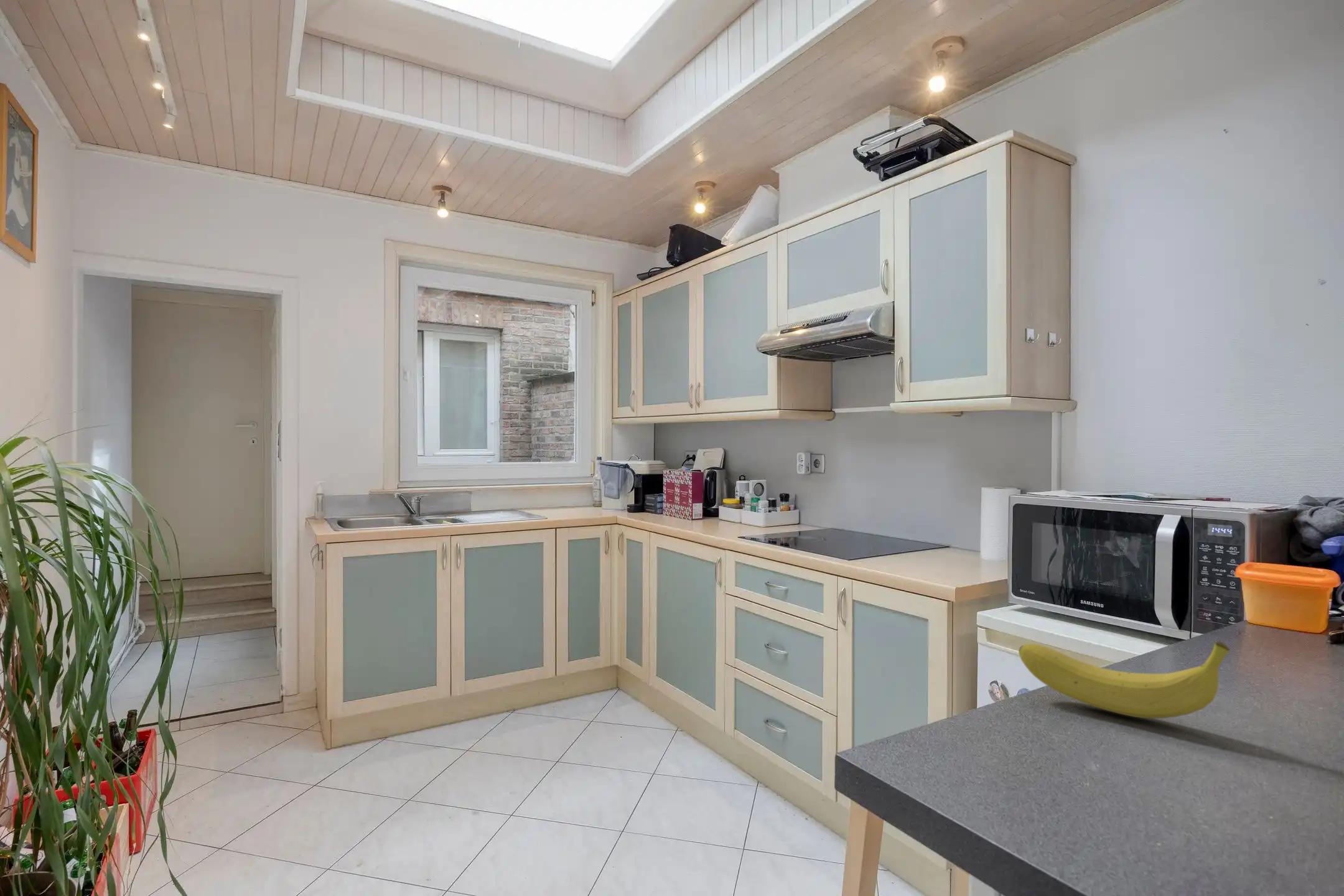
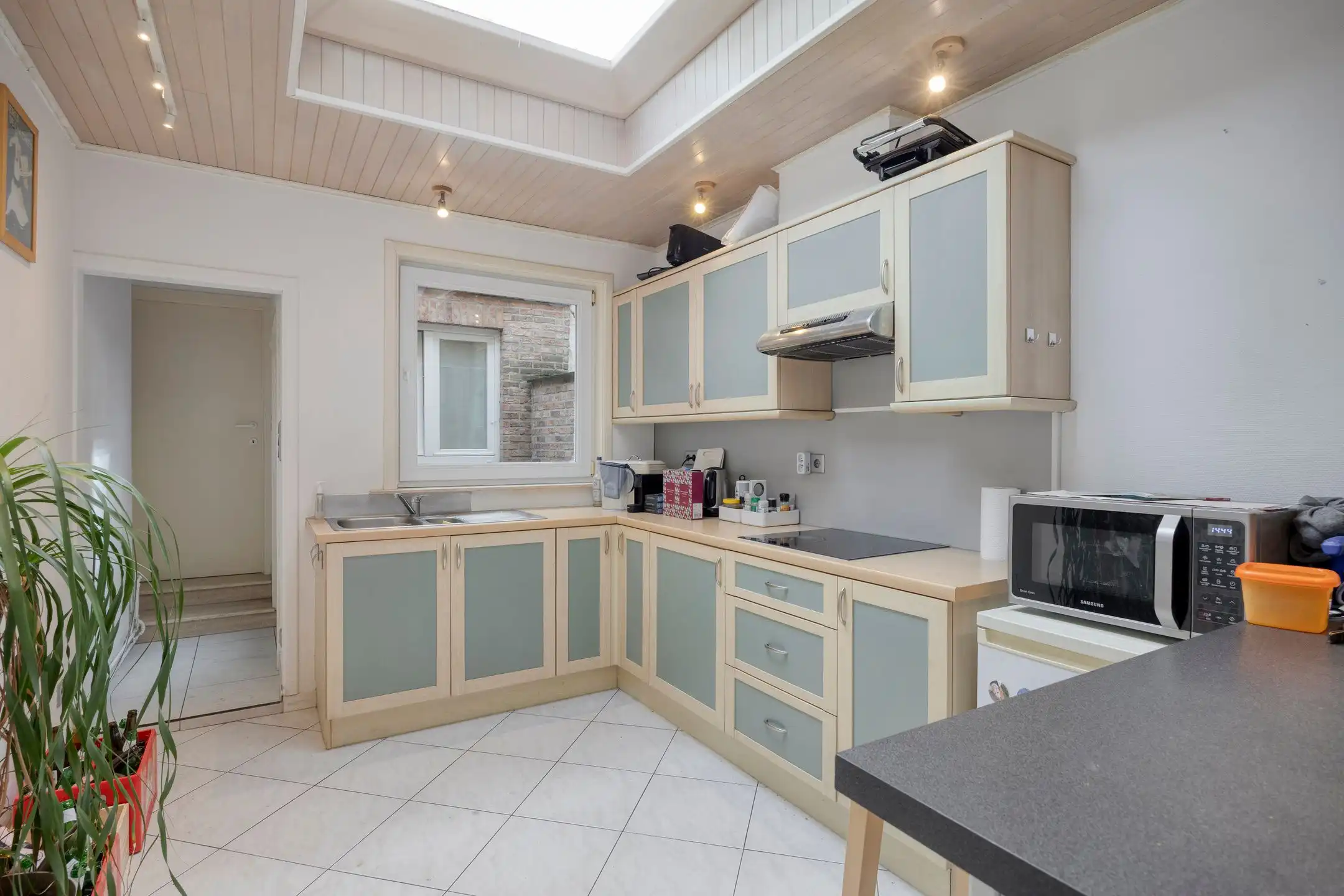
- fruit (1114, 670)
